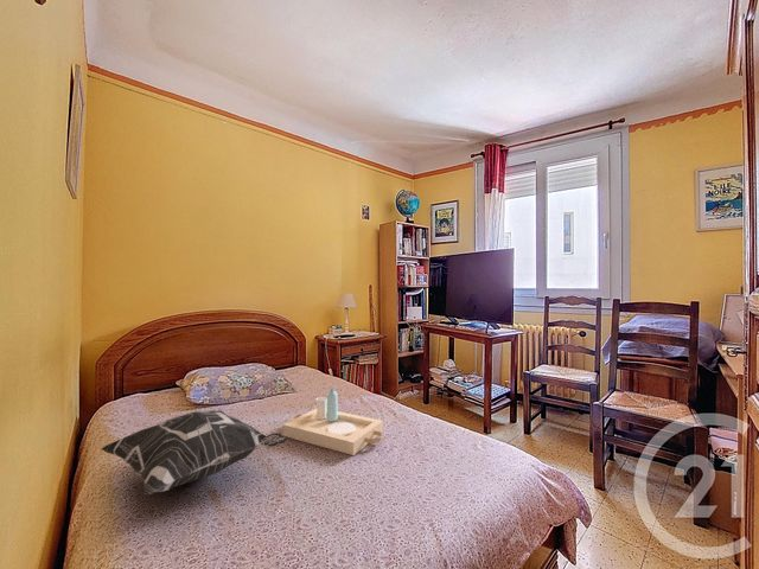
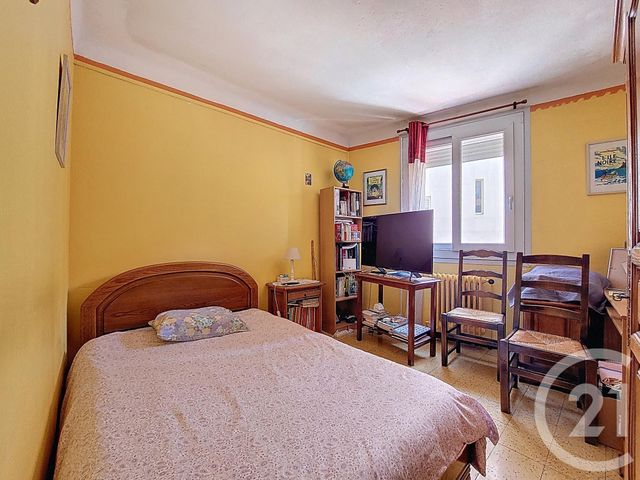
- serving tray (333, 414)
- decorative pillow (198, 443)
